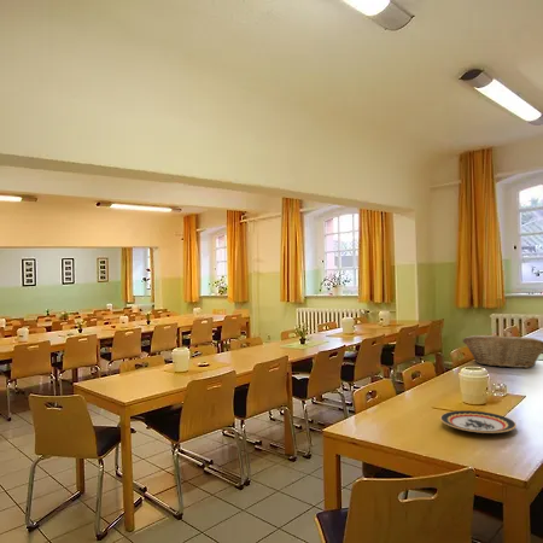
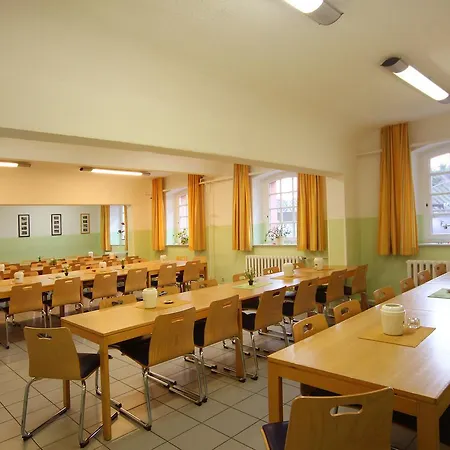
- plate (477, 422)
- fruit basket (503, 348)
